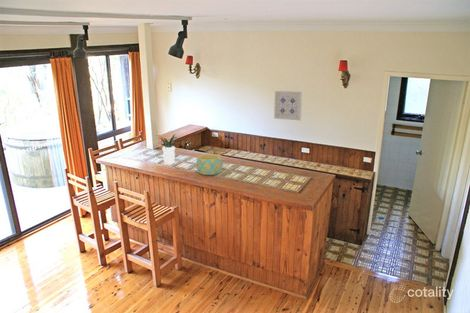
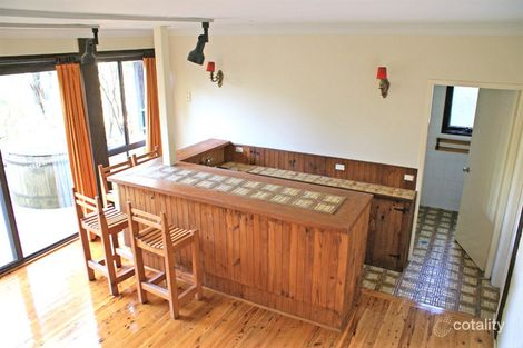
- potted plant (167, 148)
- wall art (287, 105)
- bowl (209, 164)
